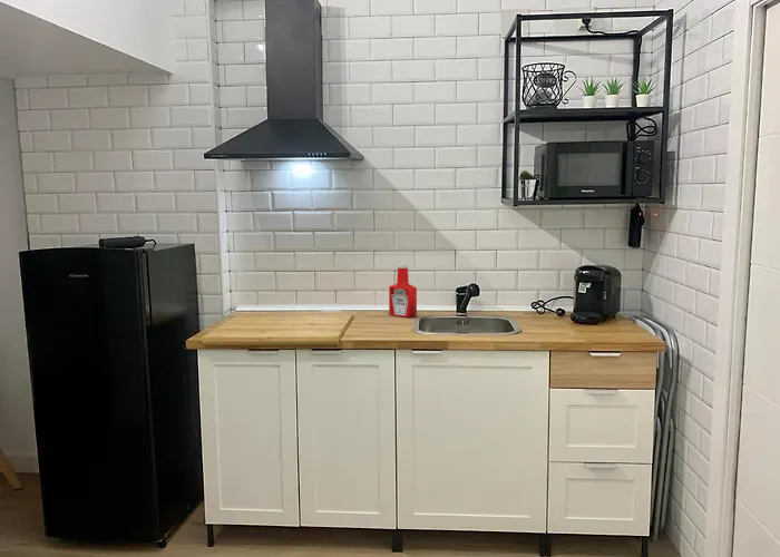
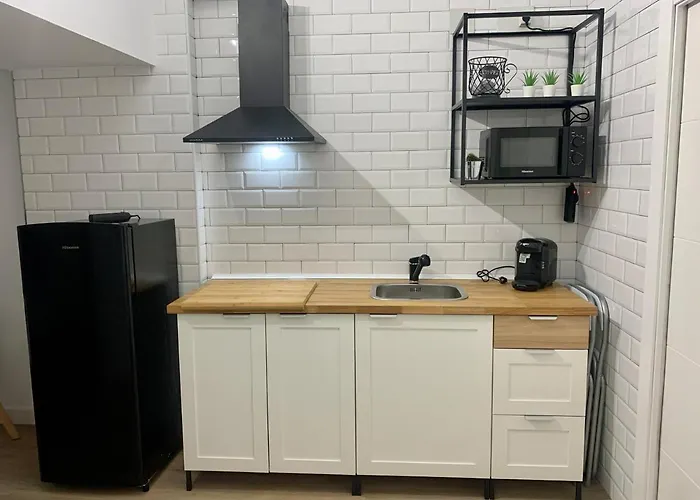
- soap bottle (402, 290)
